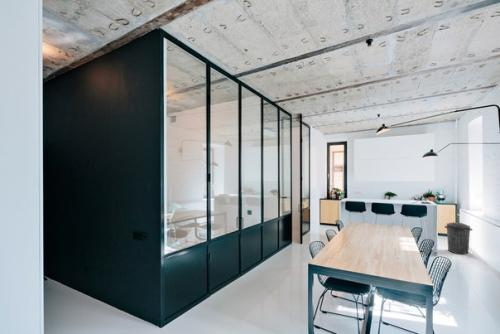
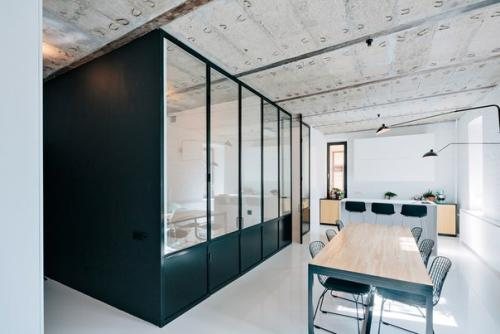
- trash can (458, 236)
